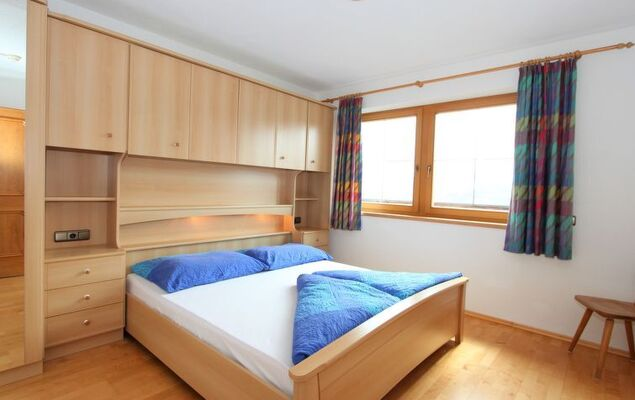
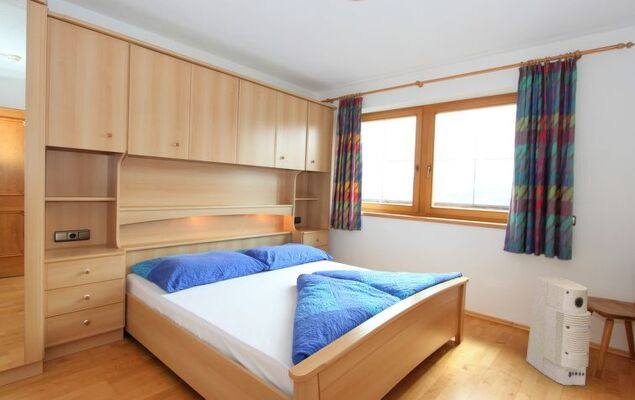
+ air purifier (559, 327)
